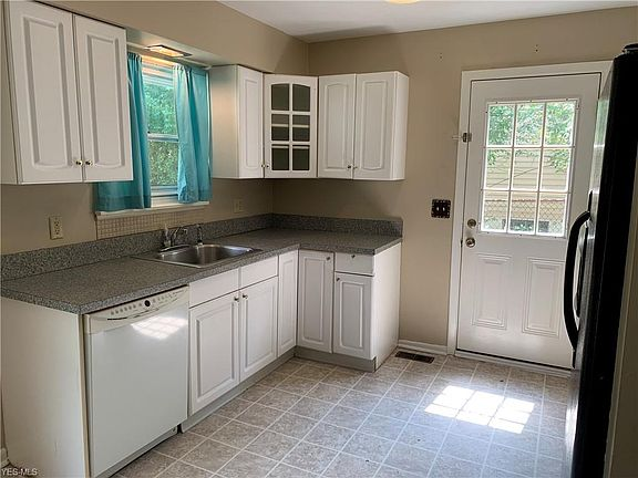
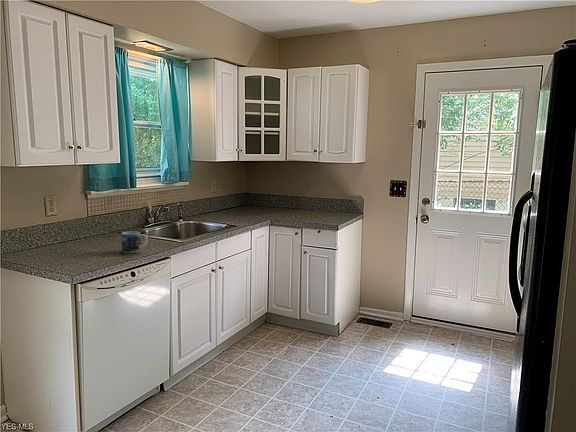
+ mug (135, 242)
